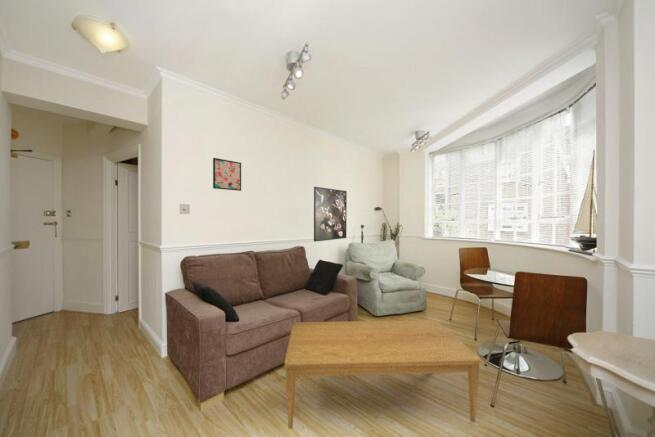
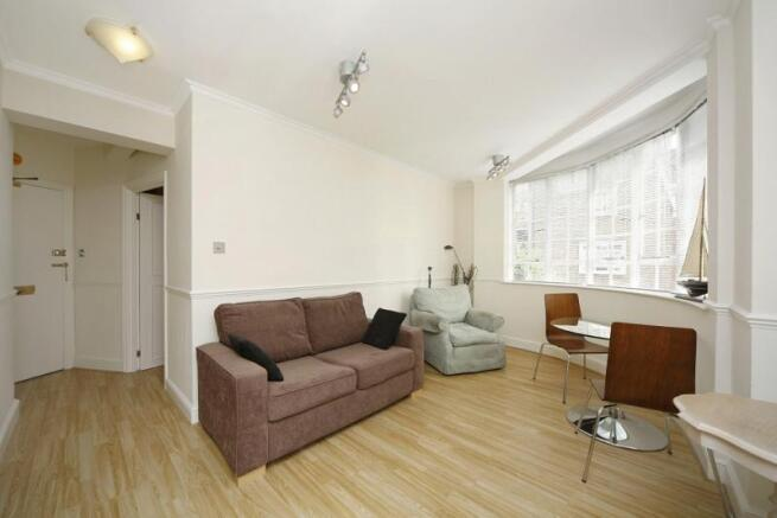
- coffee table (373, 366)
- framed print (331, 214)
- wall art (227, 175)
